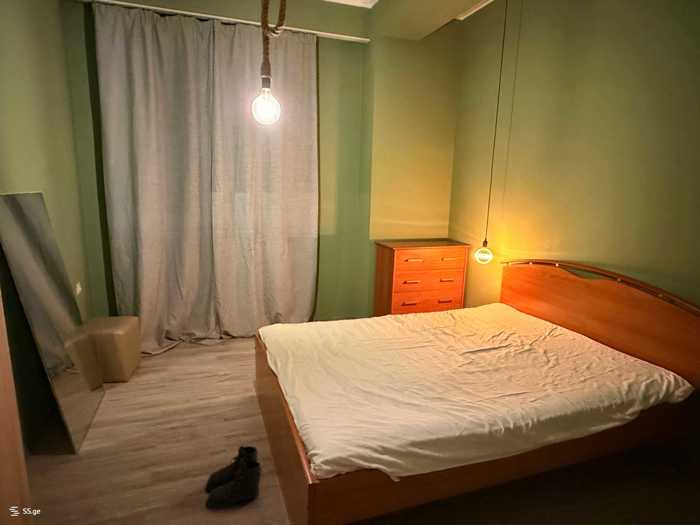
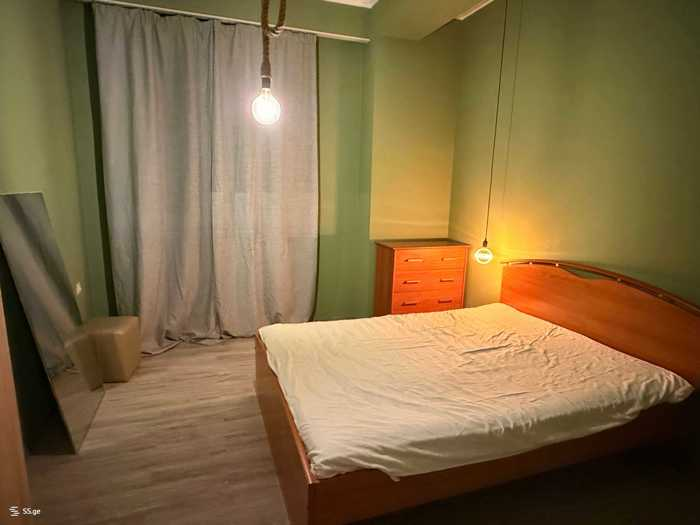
- boots (233, 472)
